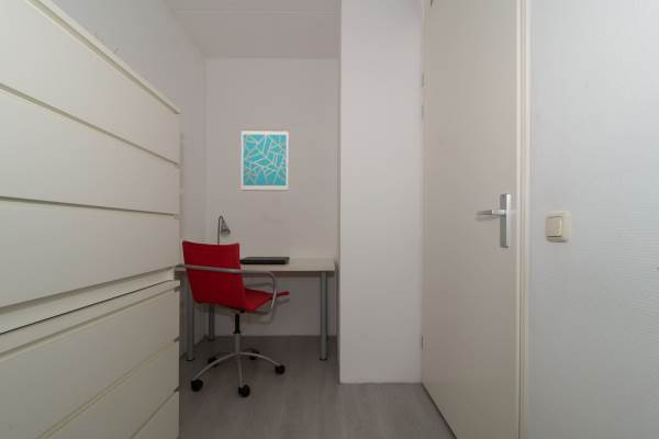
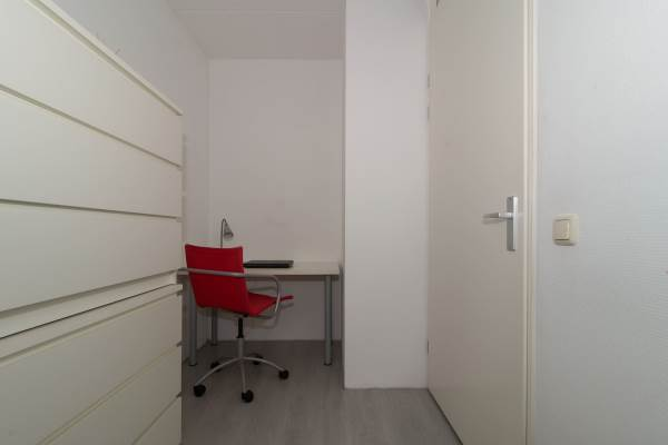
- wall art (265, 159)
